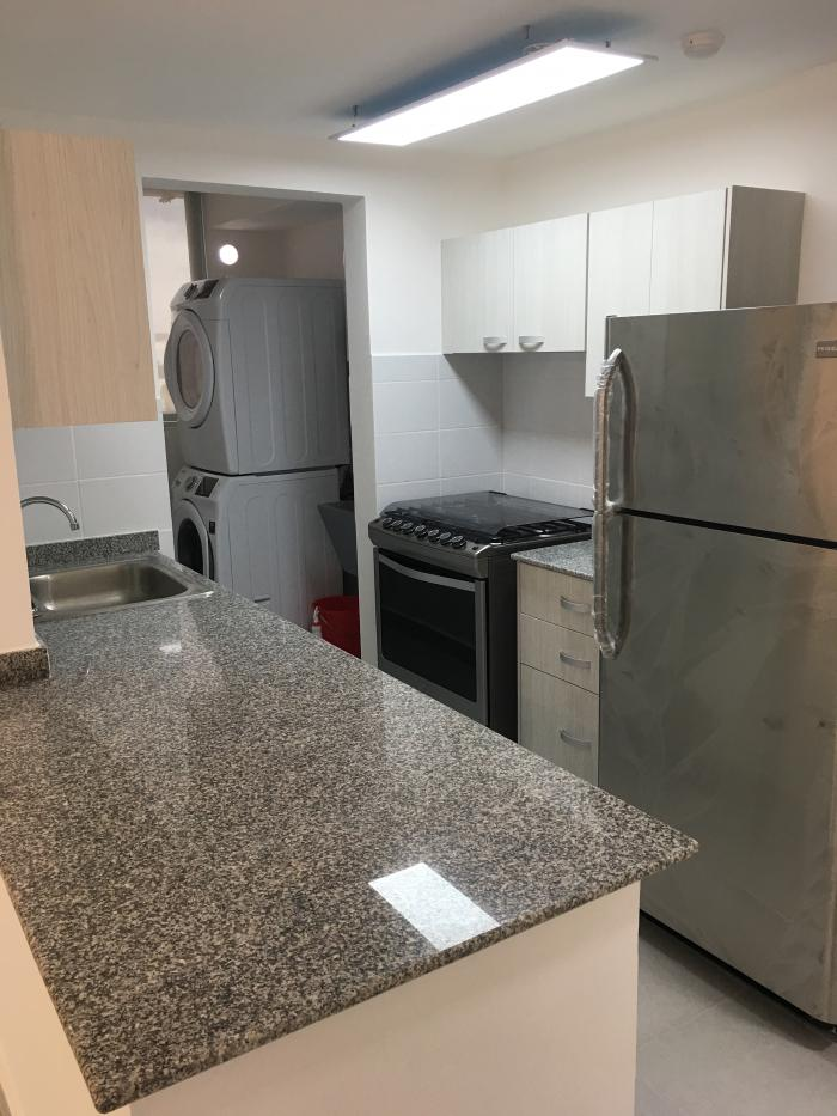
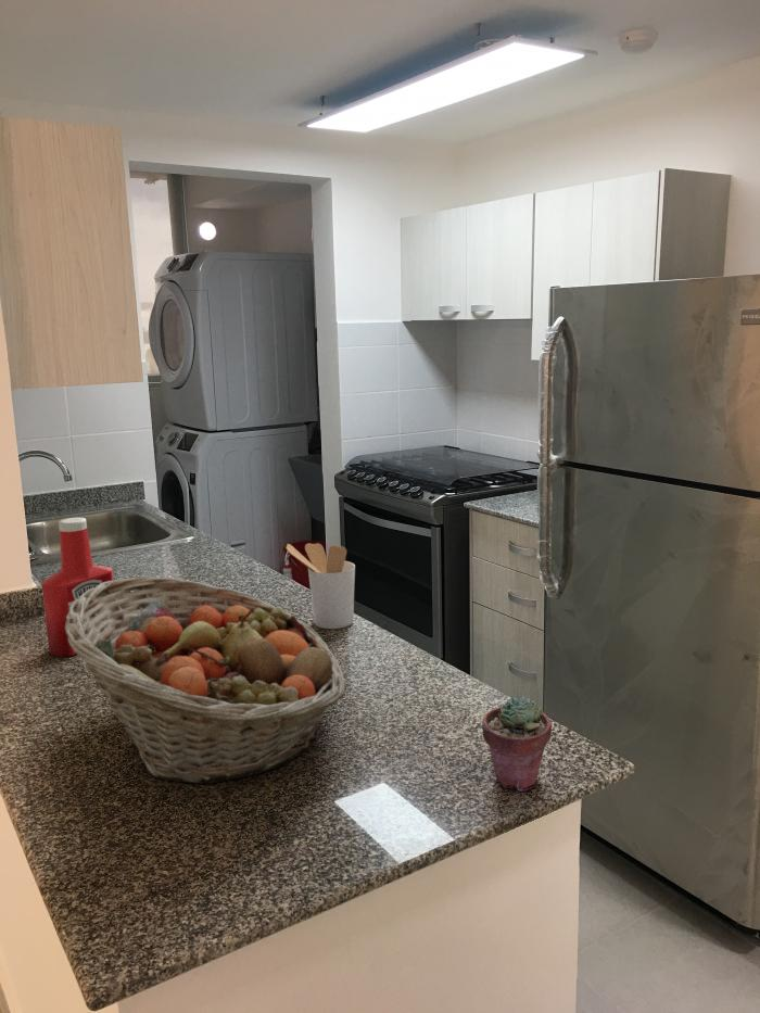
+ potted succulent (516, 737)
+ utensil holder (319, 582)
+ fruit basket (211, 661)
+ soap bottle (78, 582)
